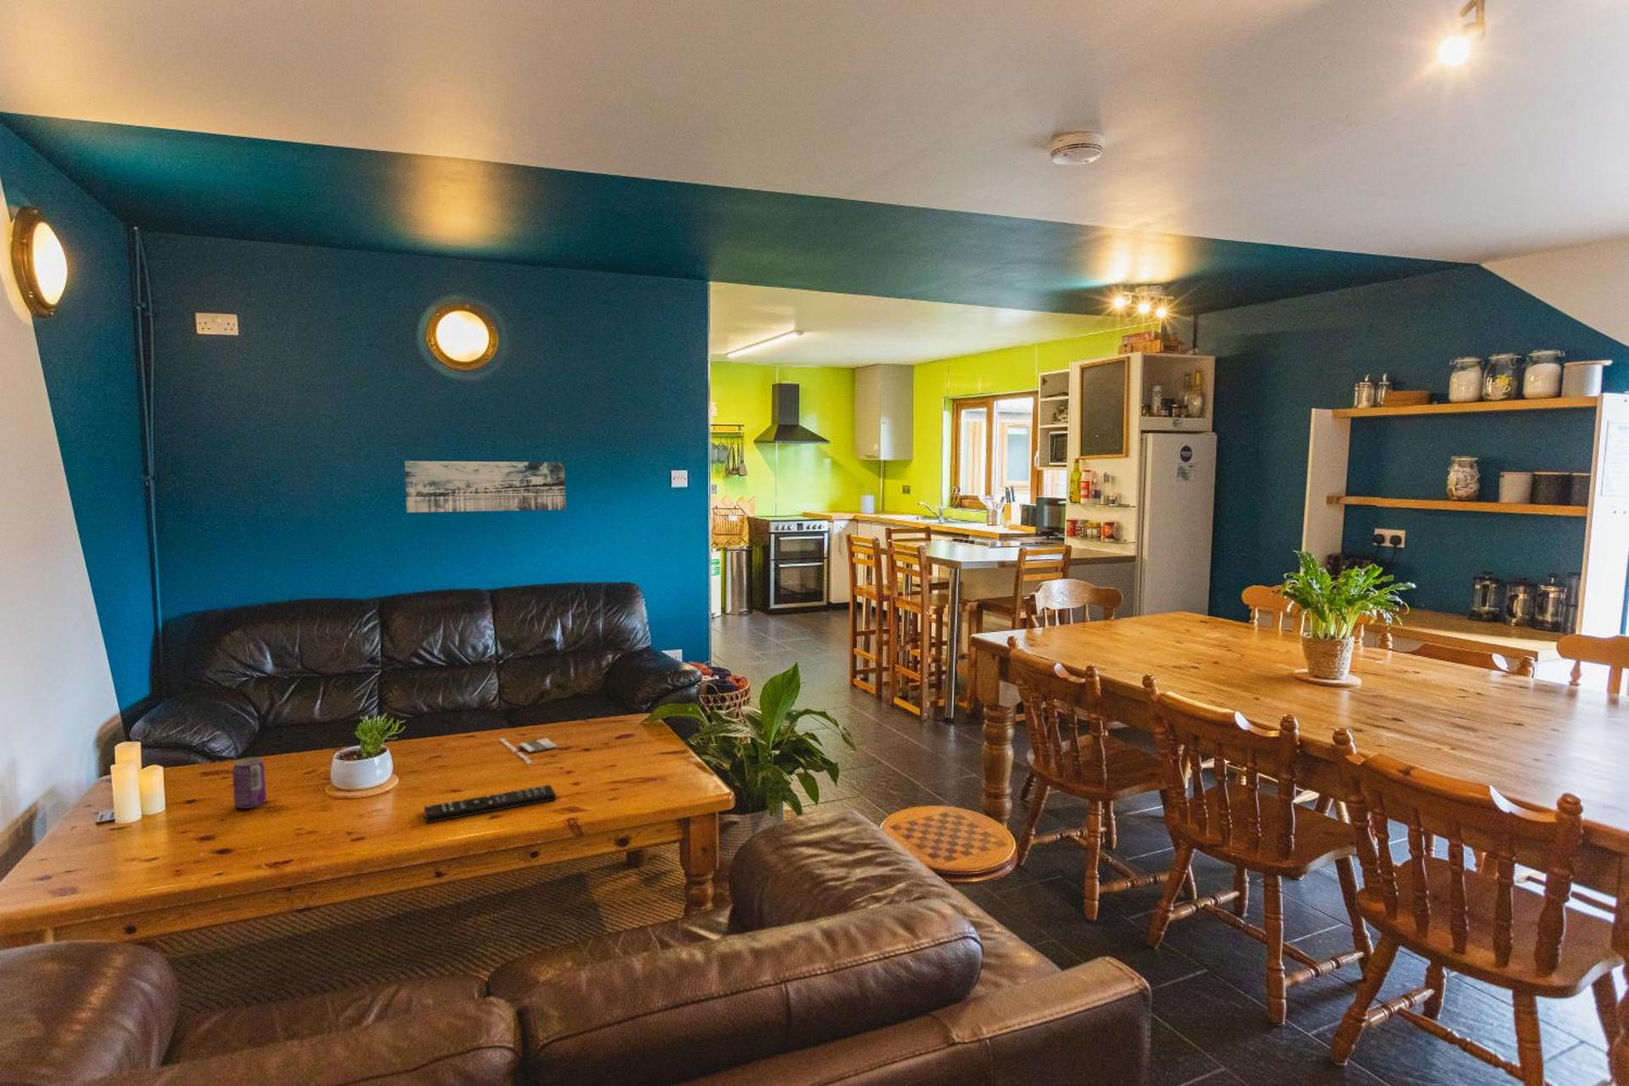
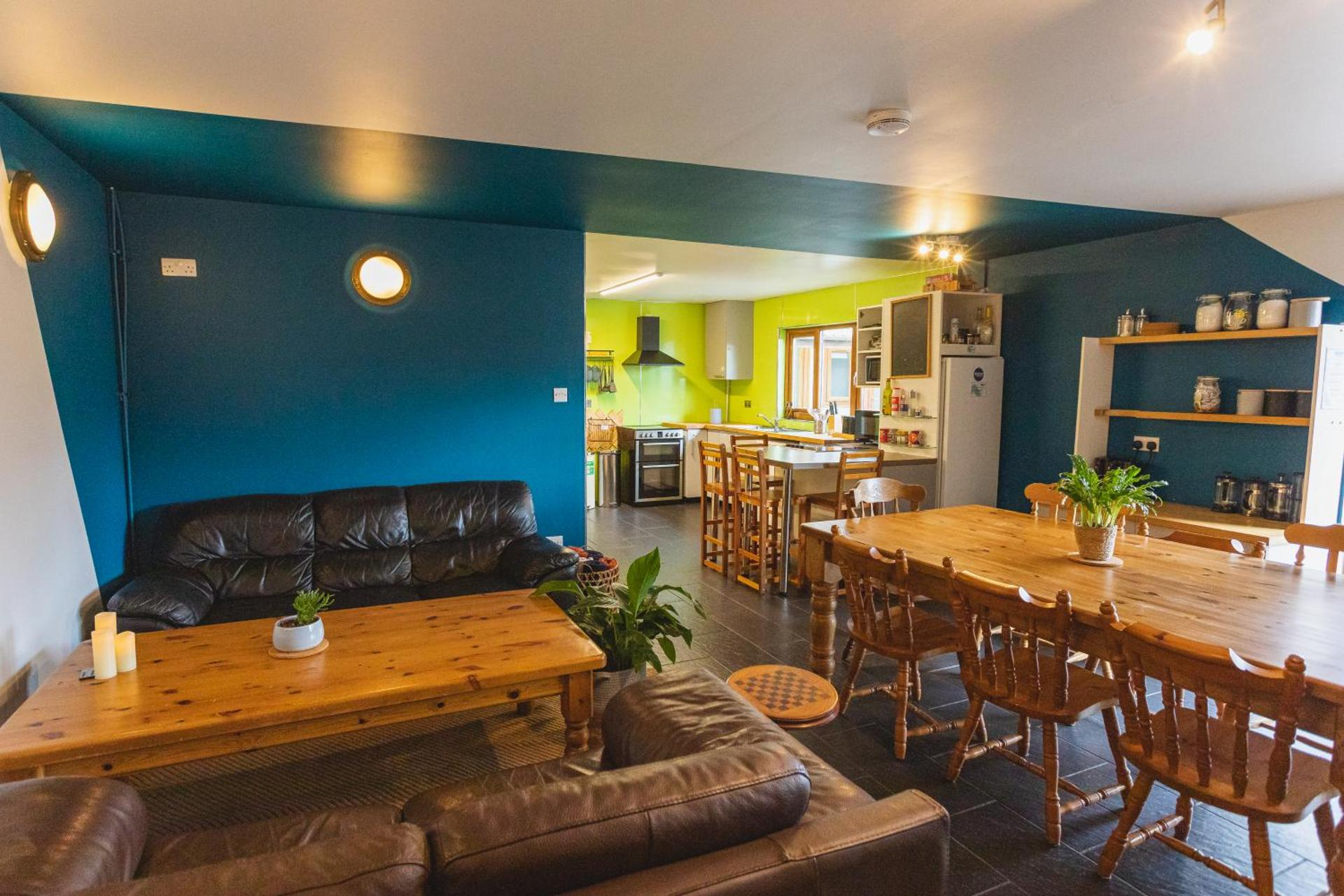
- magazine (532, 745)
- wall art (487, 486)
- beverage can (248, 782)
- remote control (491, 802)
